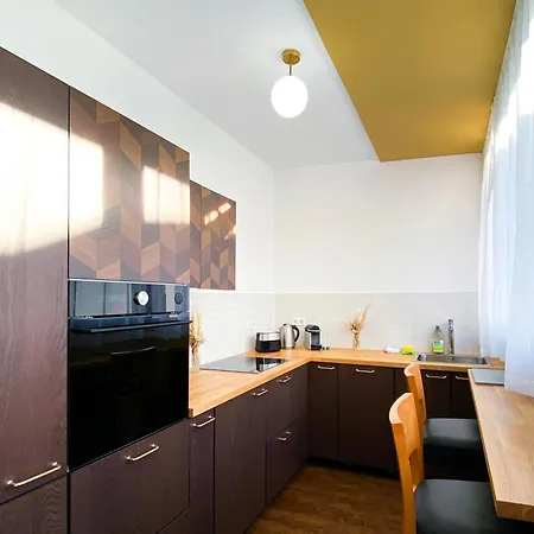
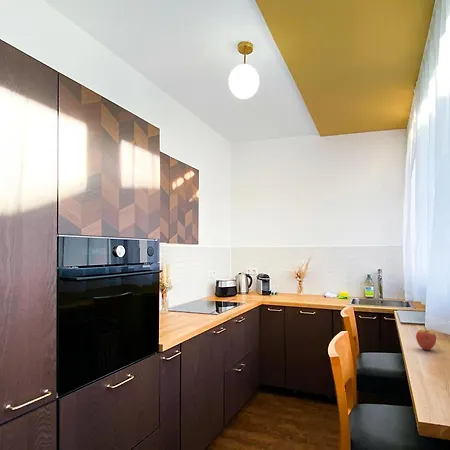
+ fruit (426, 337)
